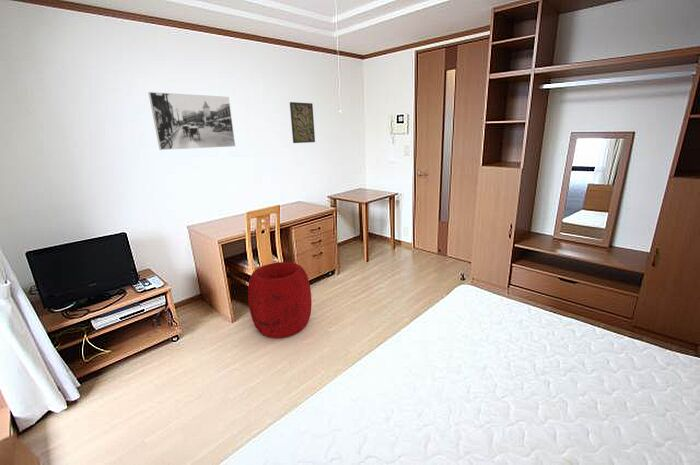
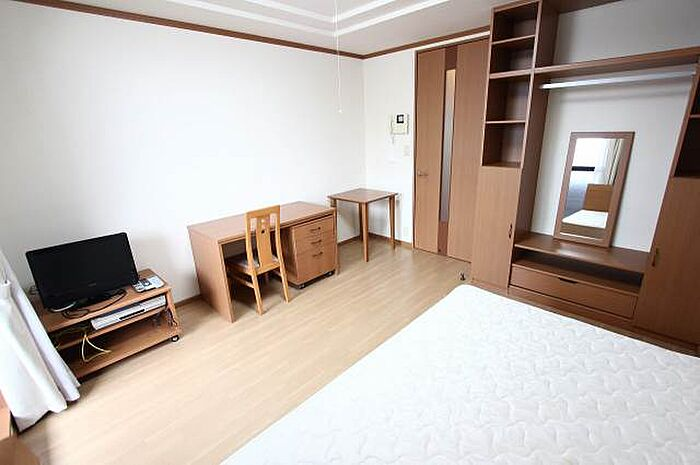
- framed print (196, 122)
- pouf (280, 298)
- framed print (302, 123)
